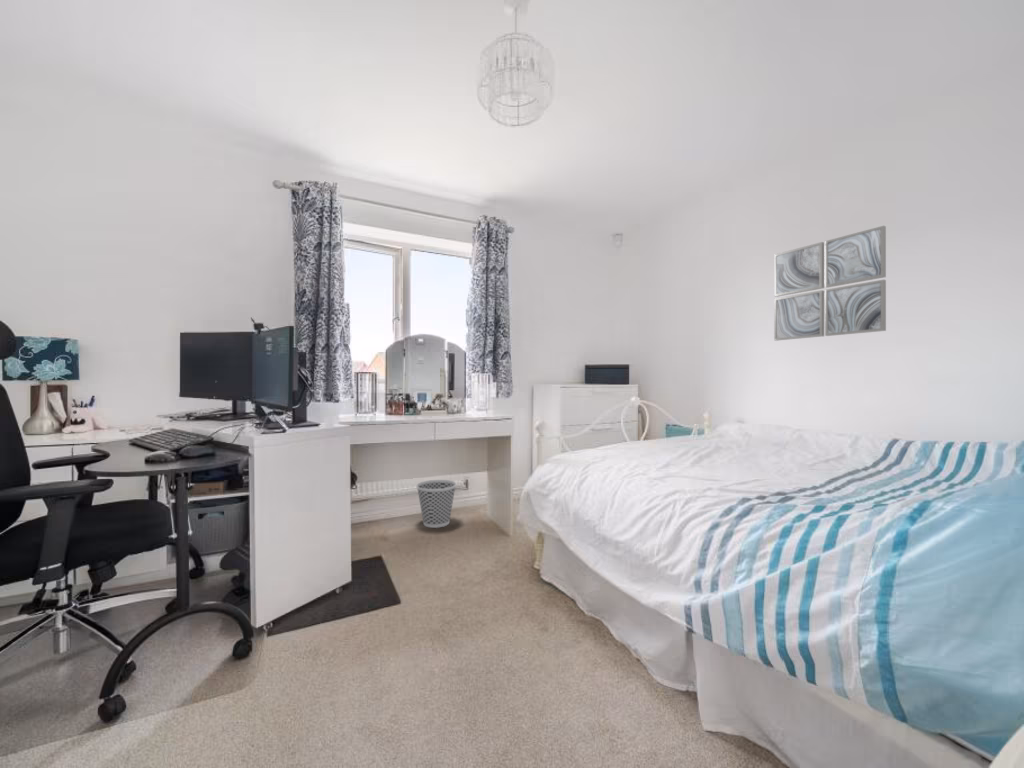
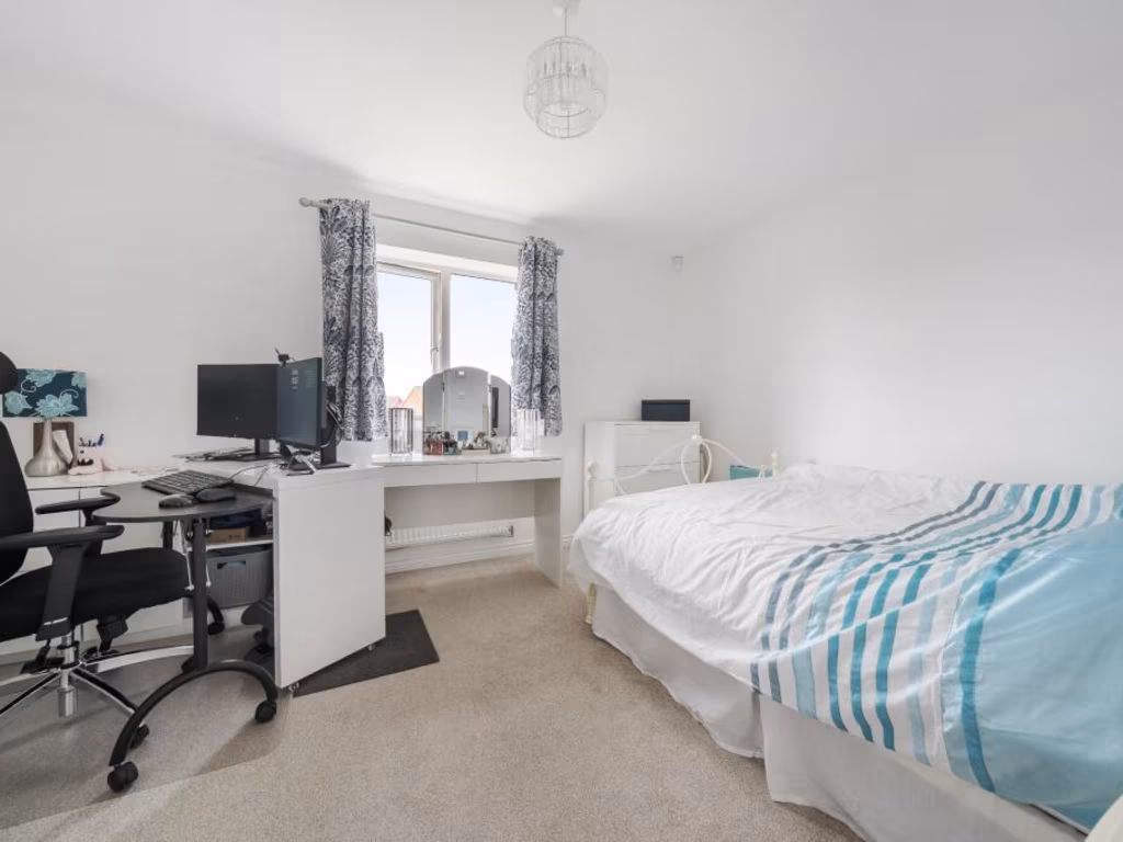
- wall art (825, 290)
- wastebasket (436, 503)
